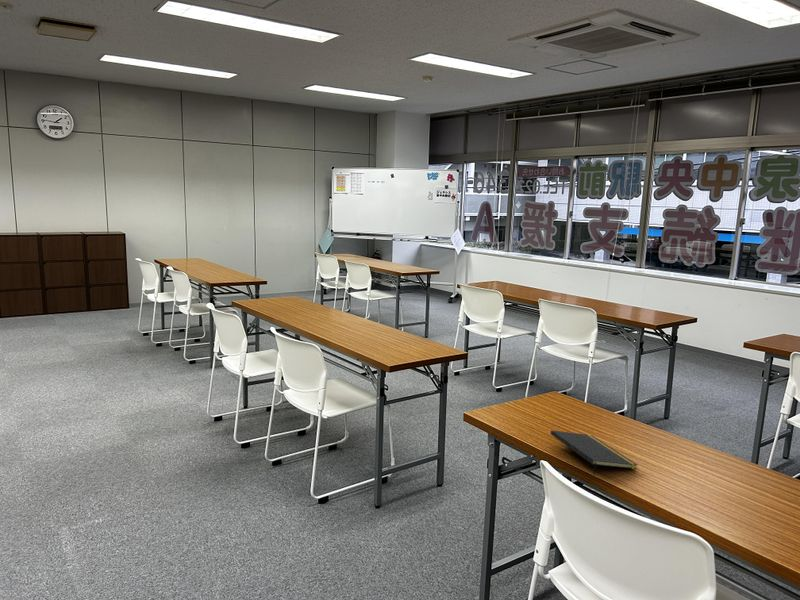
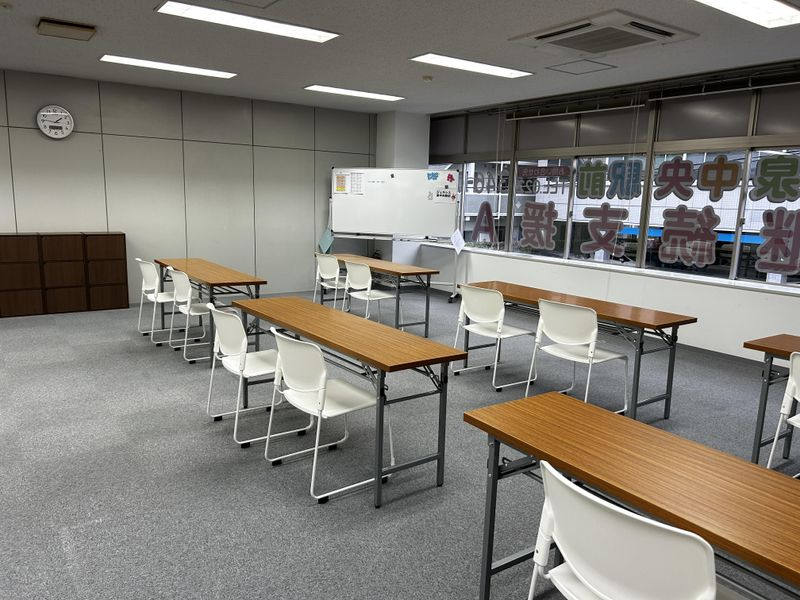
- notepad (592, 448)
